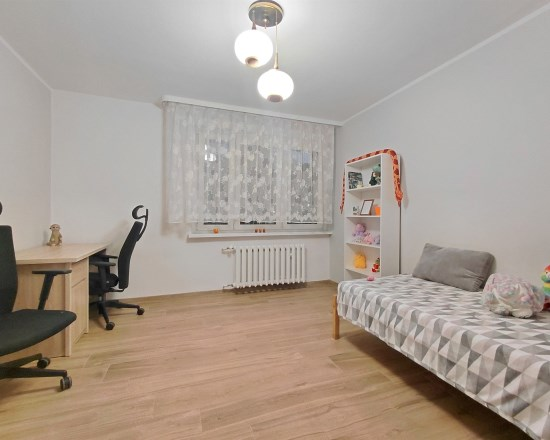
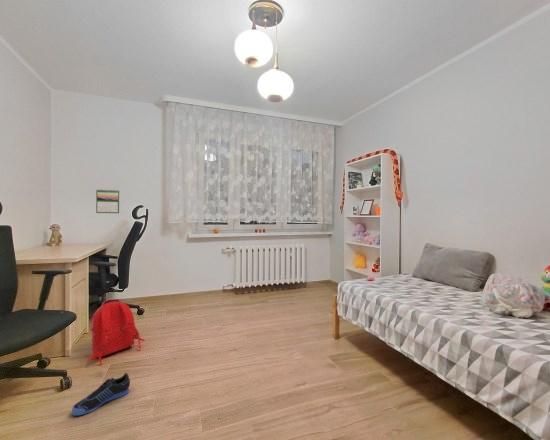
+ backpack (114, 325)
+ calendar (107, 201)
+ sneaker (102, 392)
